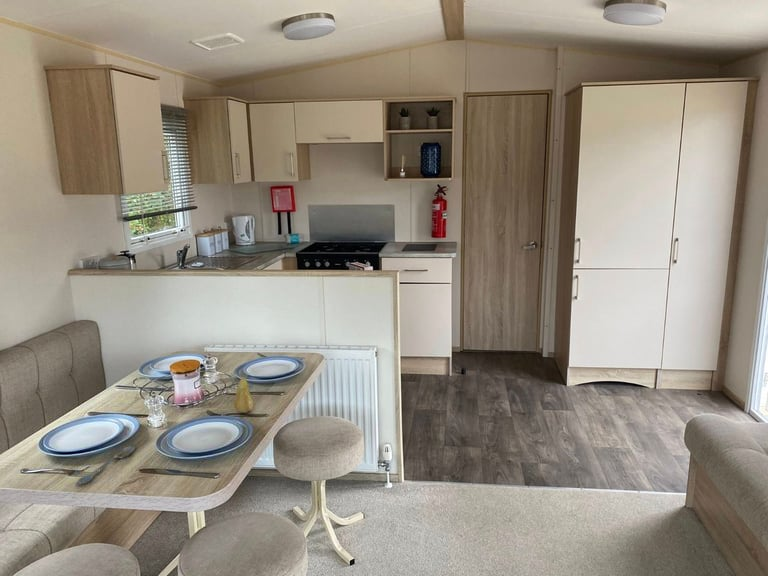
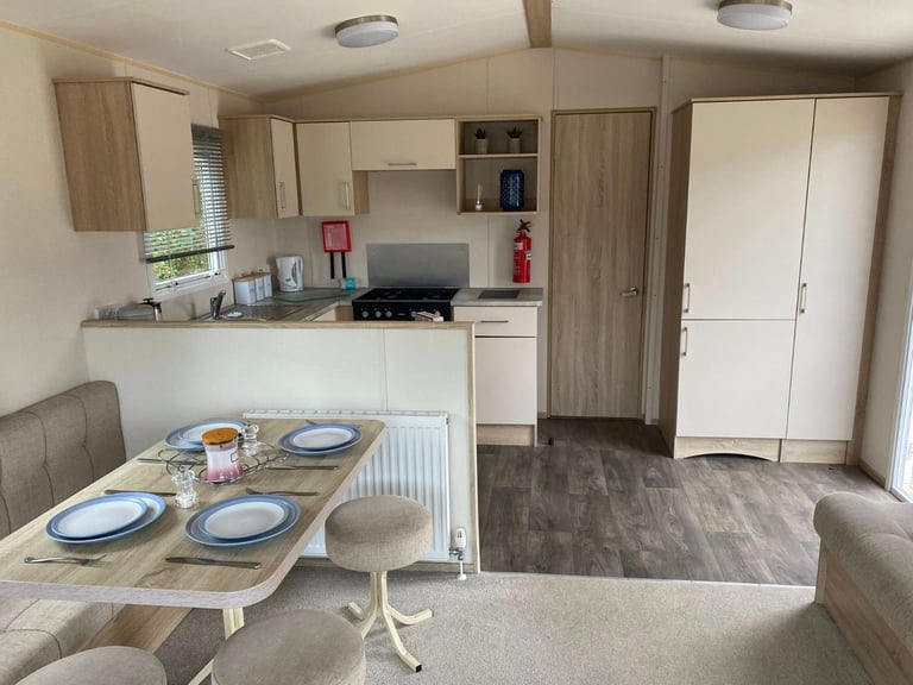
- fruit (243, 395)
- spoon (107, 464)
